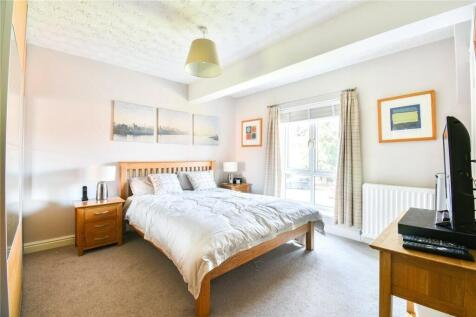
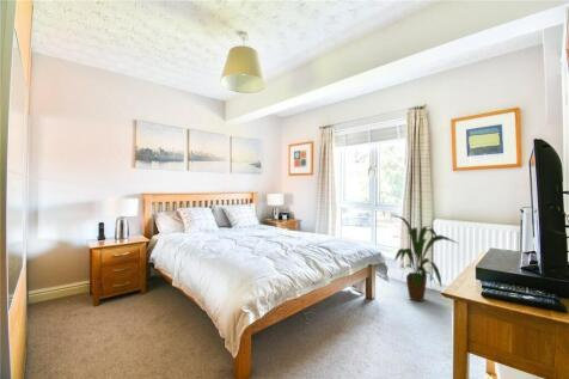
+ house plant (424, 258)
